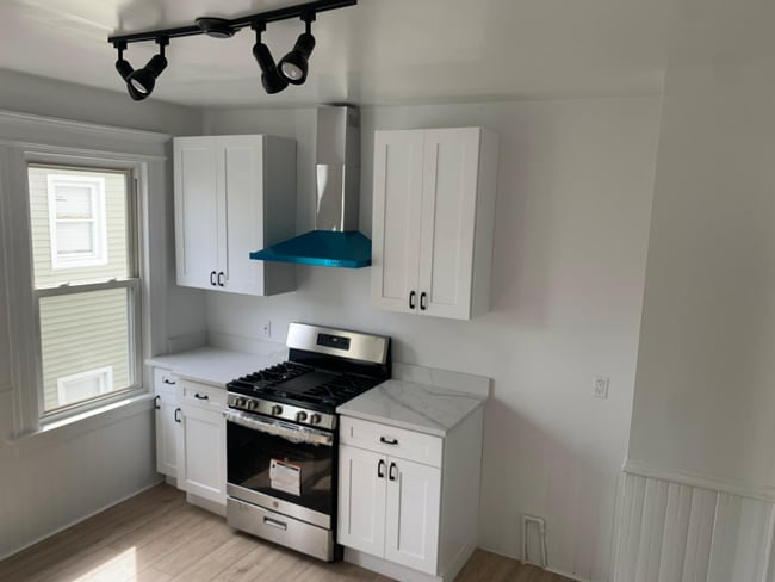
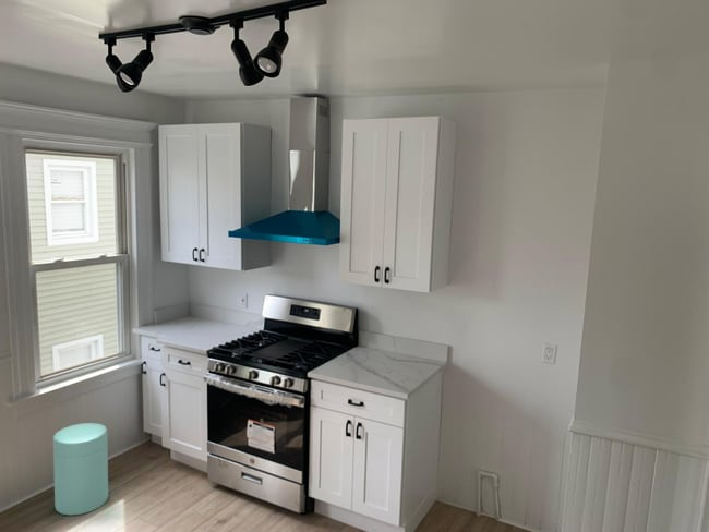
+ trash can (81, 464)
